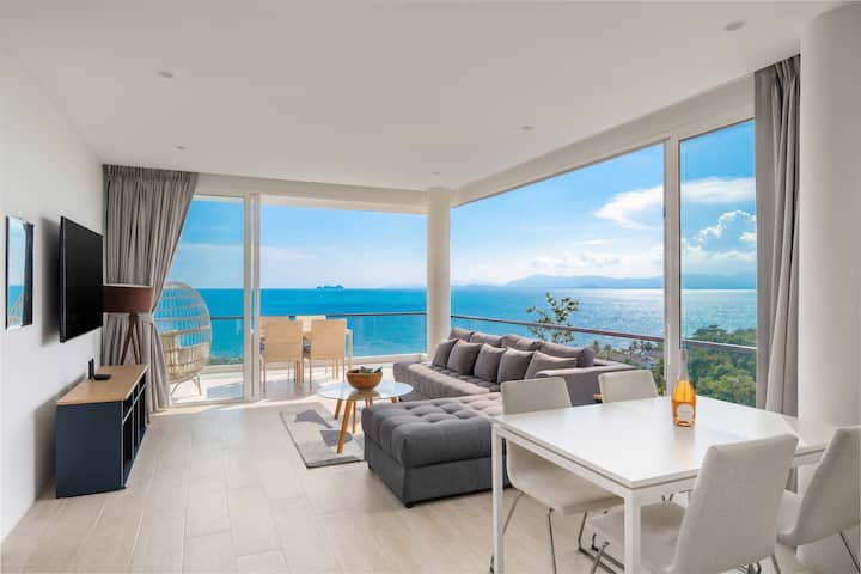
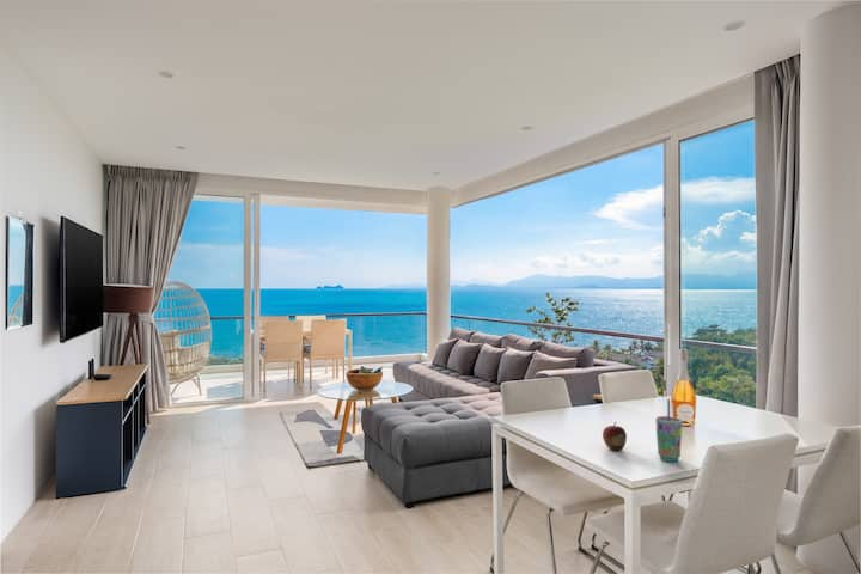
+ fruit (613, 435)
+ cup (668, 429)
